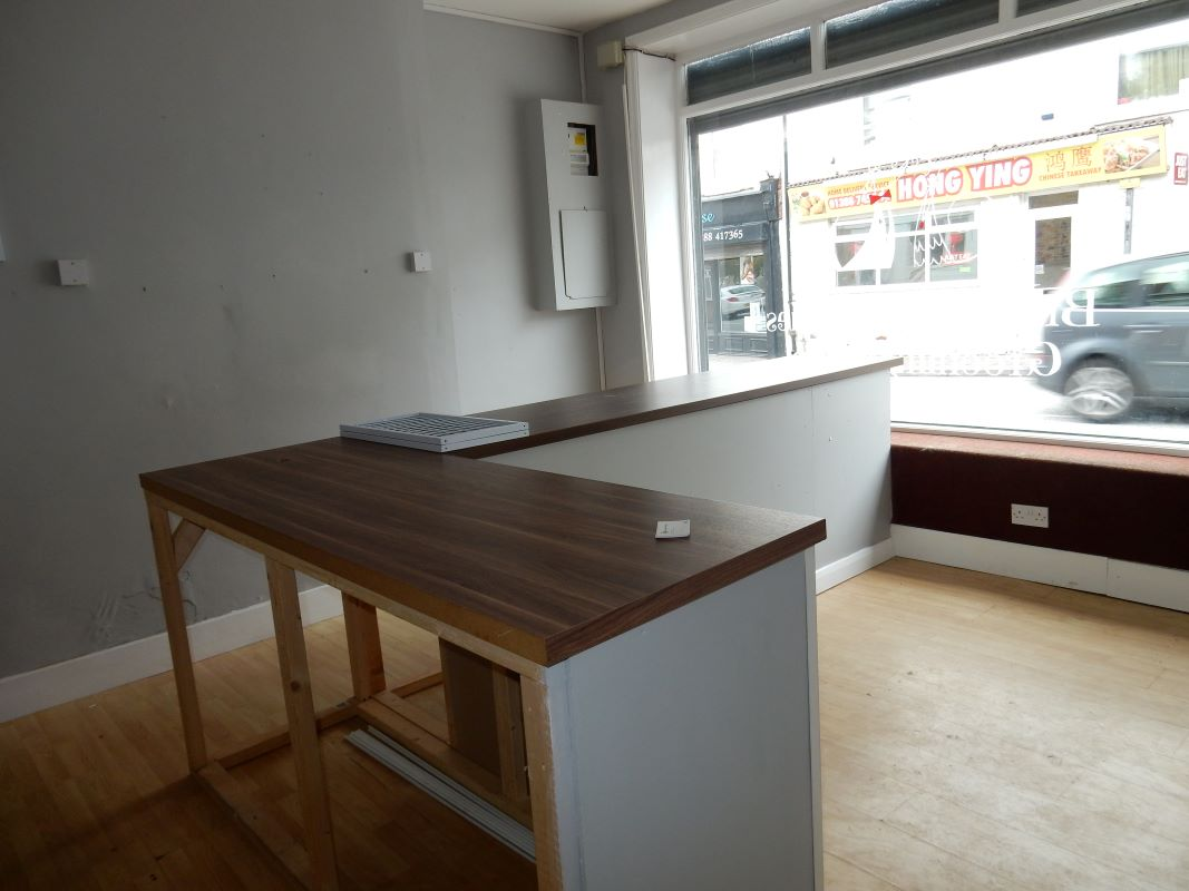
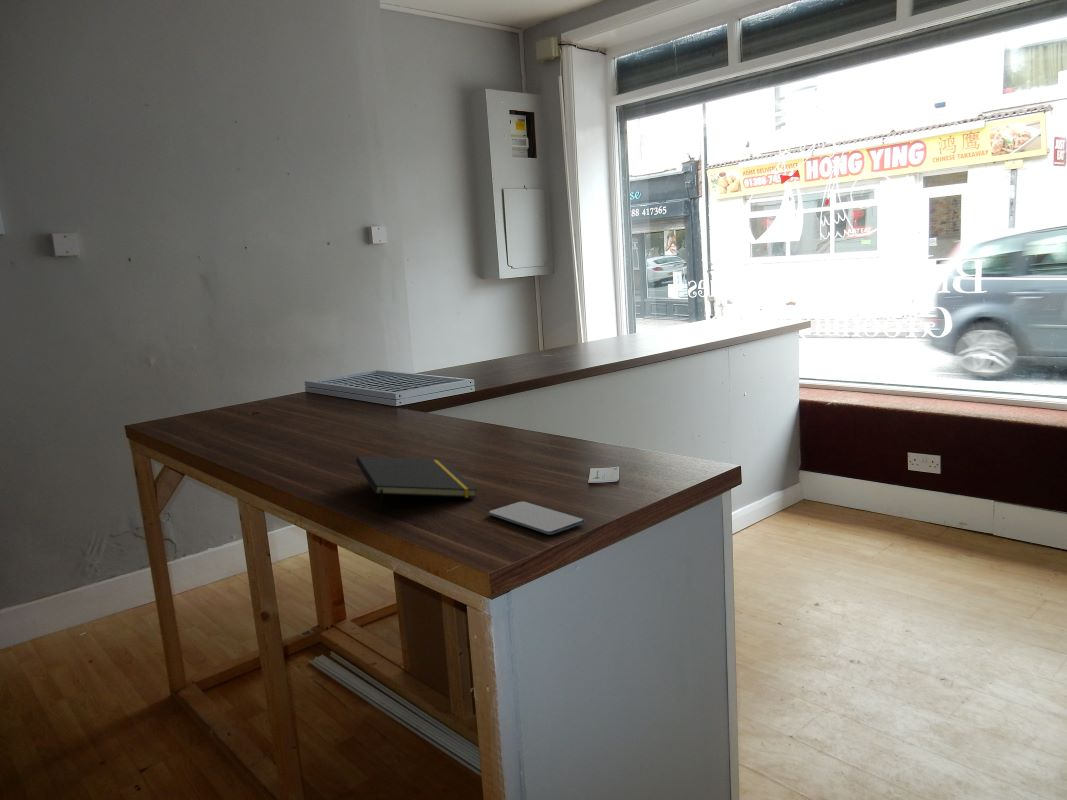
+ smartphone (535, 517)
+ notepad (413, 475)
